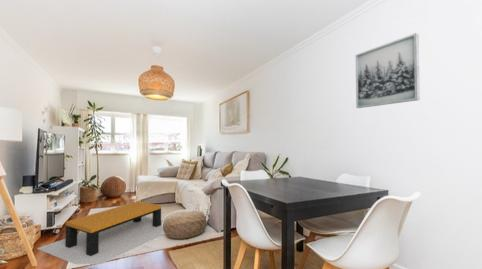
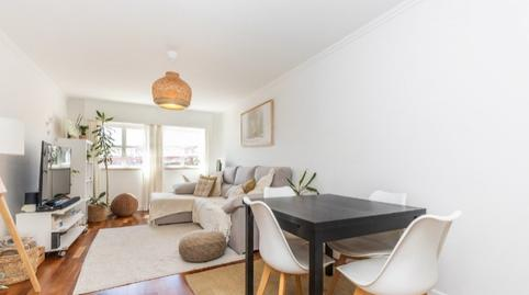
- wall art (384, 74)
- coffee table (118, 224)
